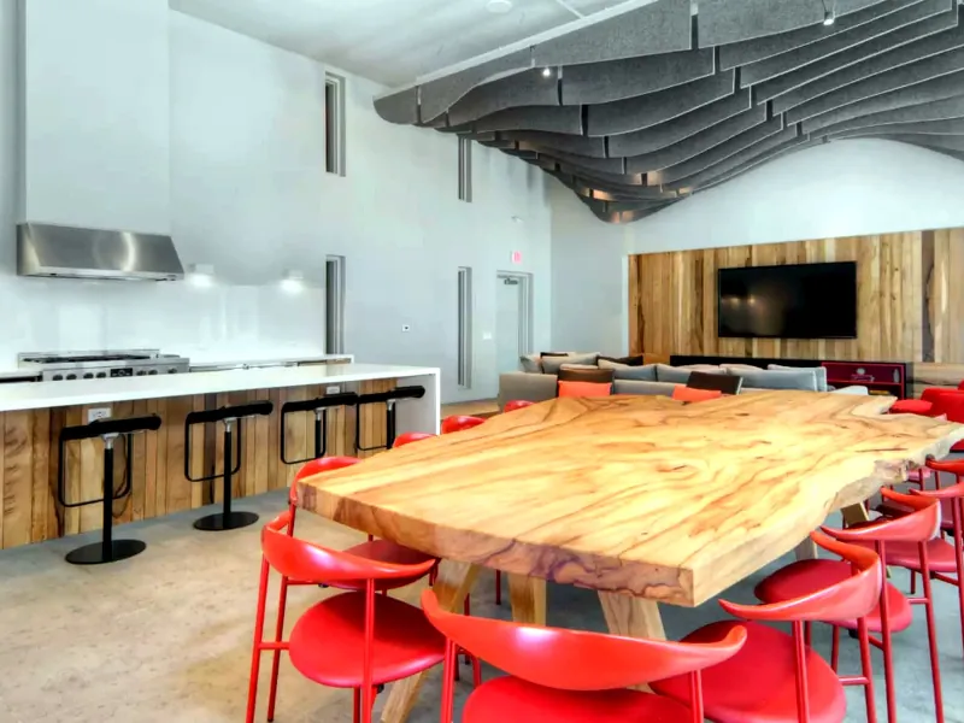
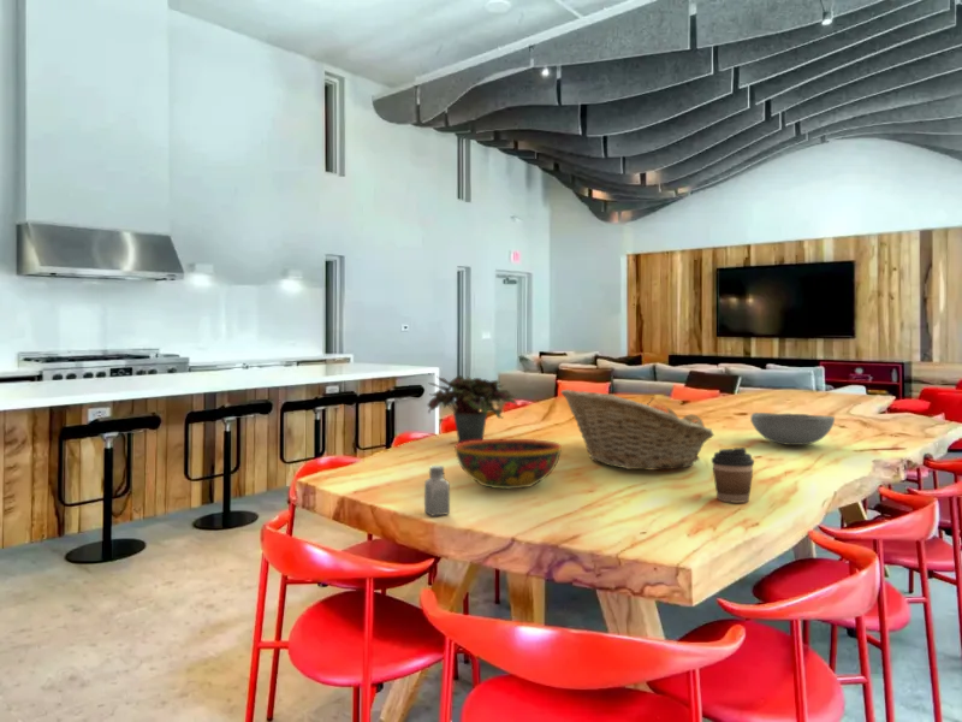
+ bowl (507, 464)
+ bowl (791, 428)
+ coffee cup (732, 473)
+ saltshaker (437, 490)
+ potted plant (471, 409)
+ fruit basket (633, 425)
